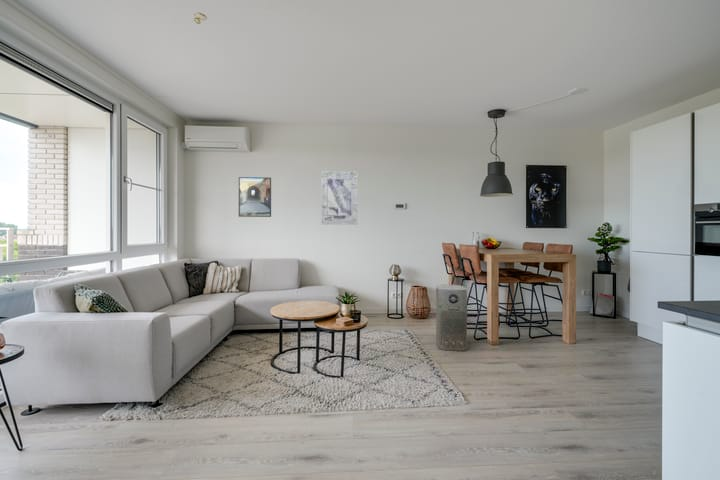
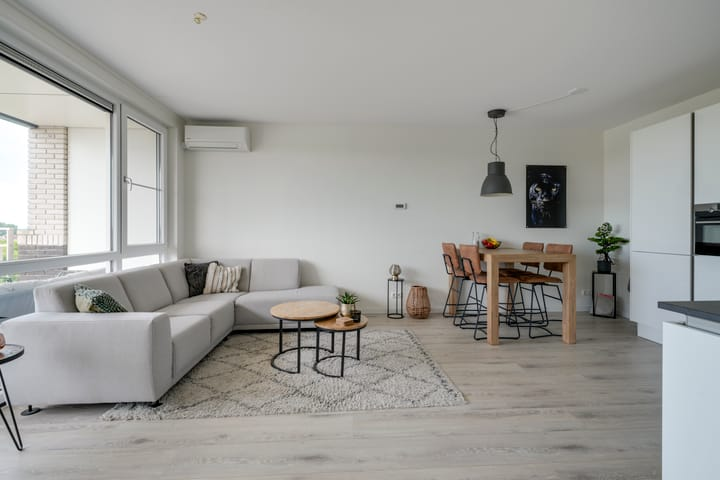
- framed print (254, 197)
- wall art (339, 198)
- air purifier (450, 315)
